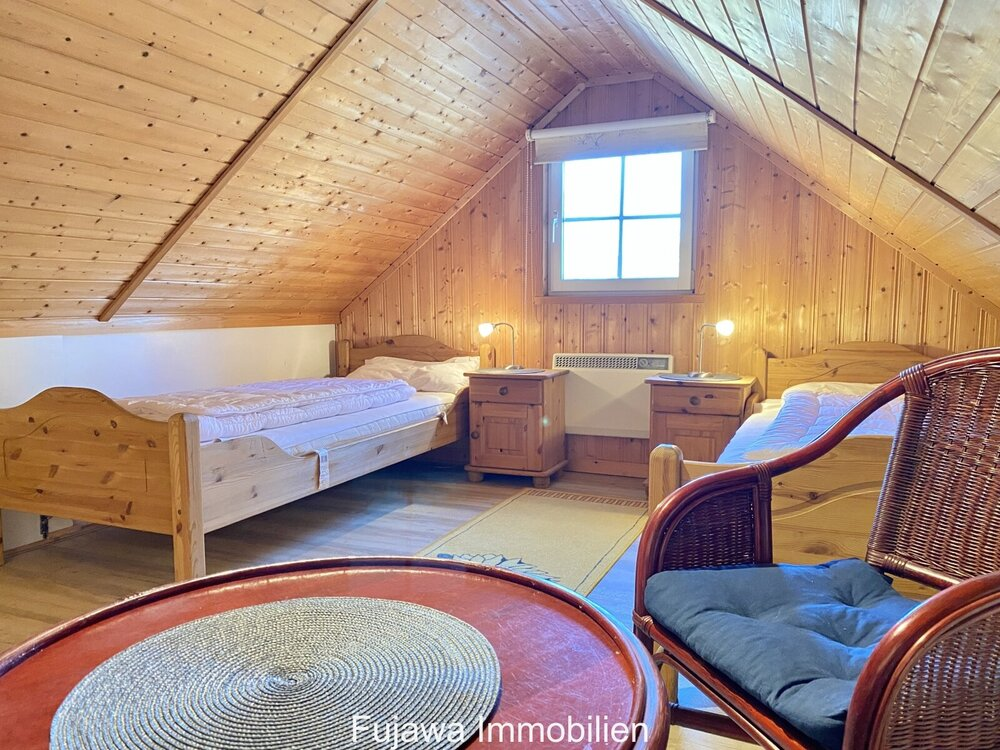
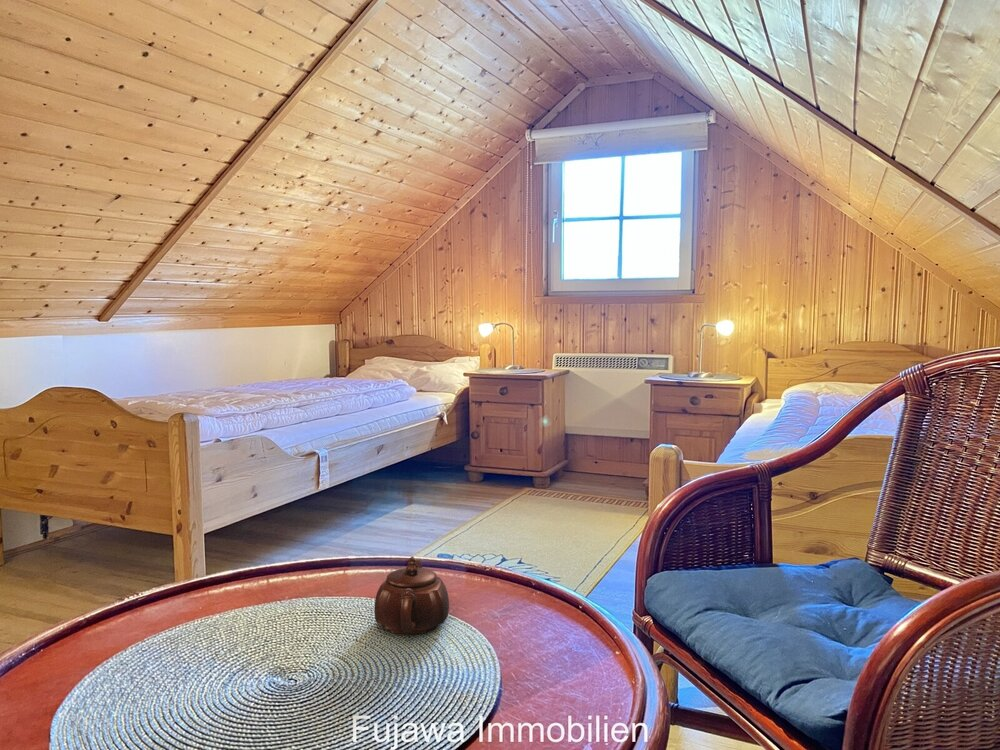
+ teapot (411, 591)
